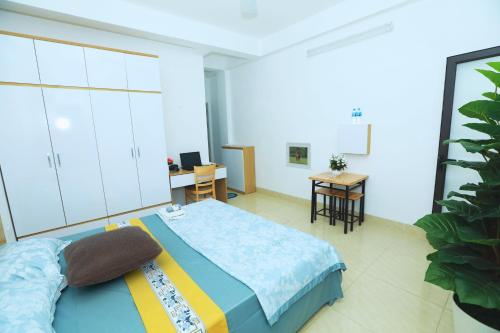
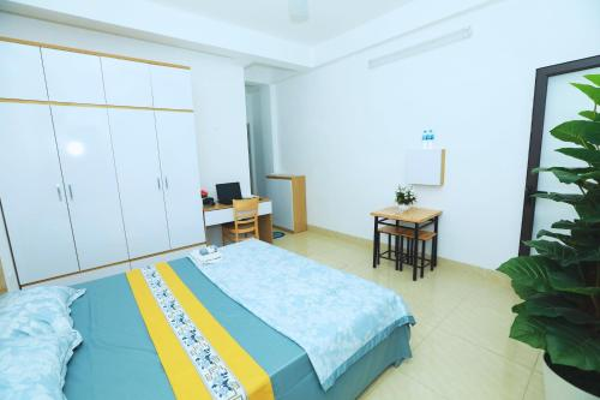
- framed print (298, 155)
- pillow (112, 251)
